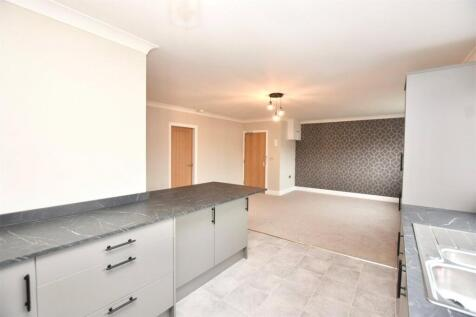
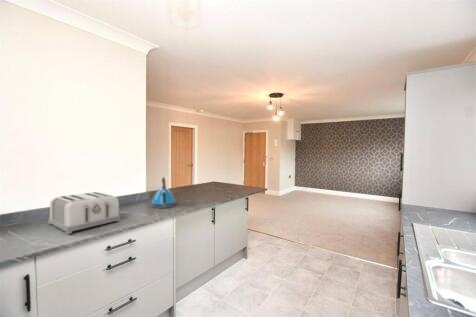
+ toaster (86, 209)
+ kettle (163, 191)
